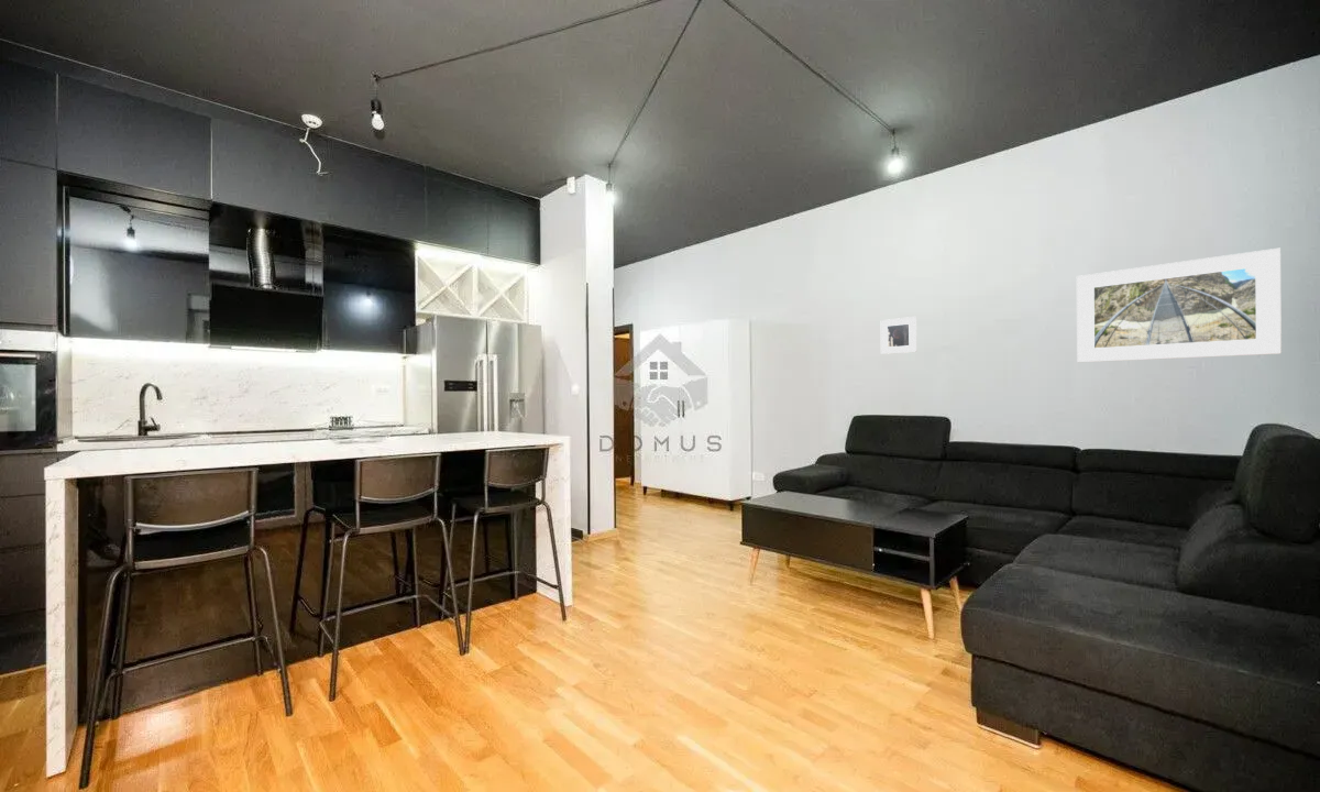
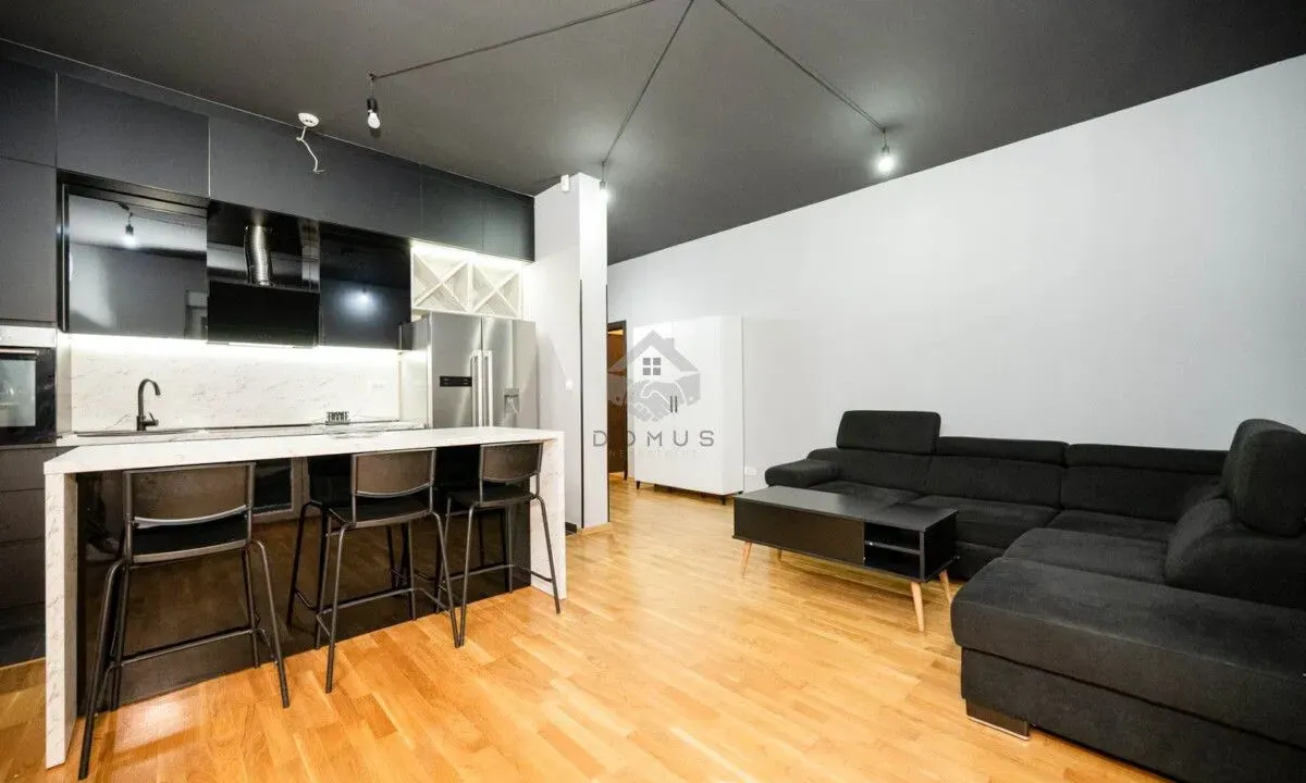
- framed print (1168, 310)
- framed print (898, 336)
